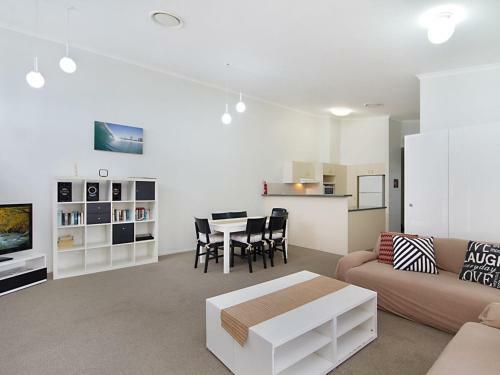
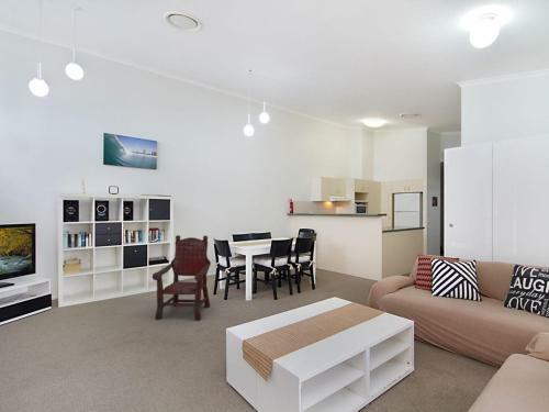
+ armchair (184, 275)
